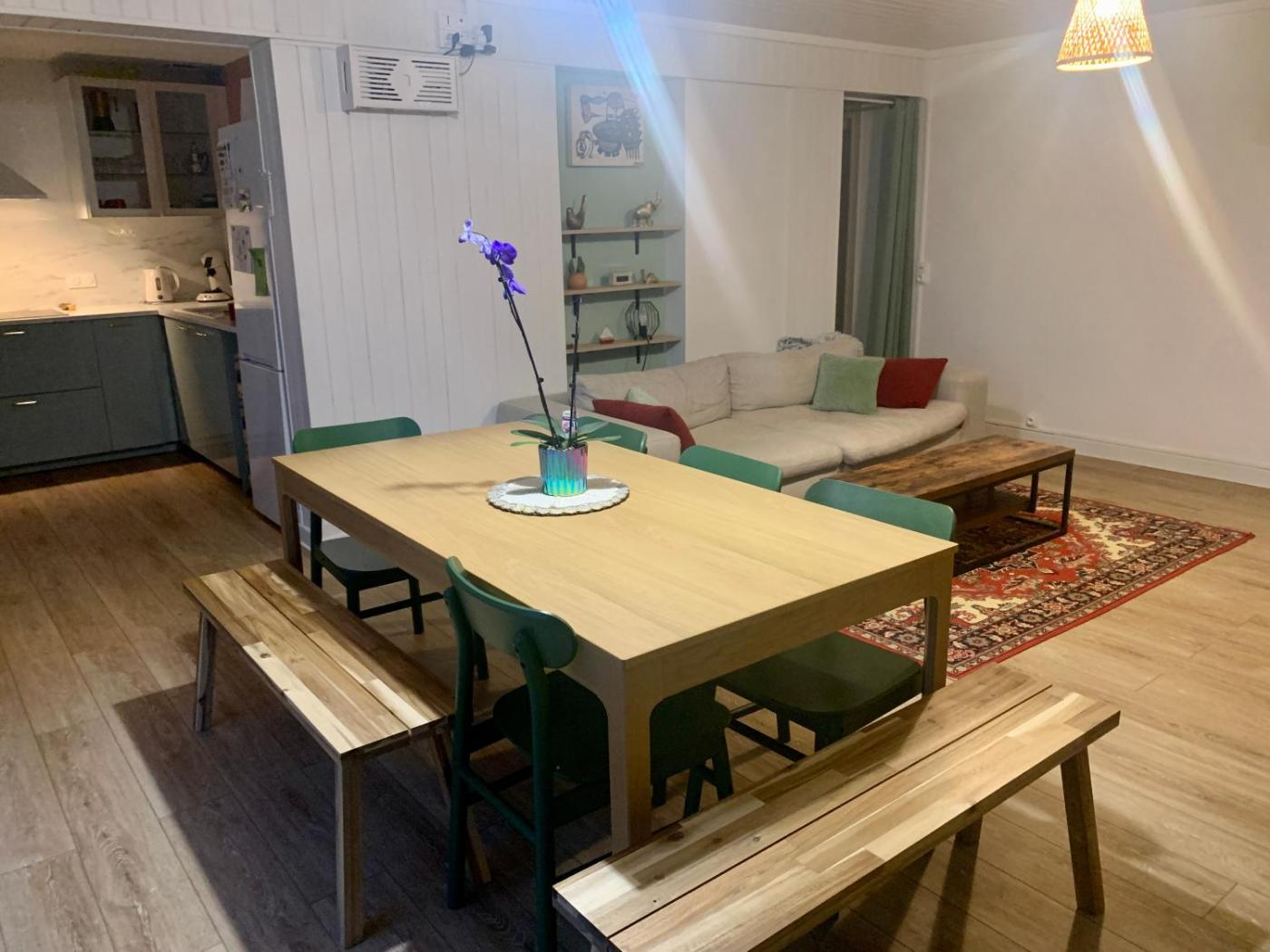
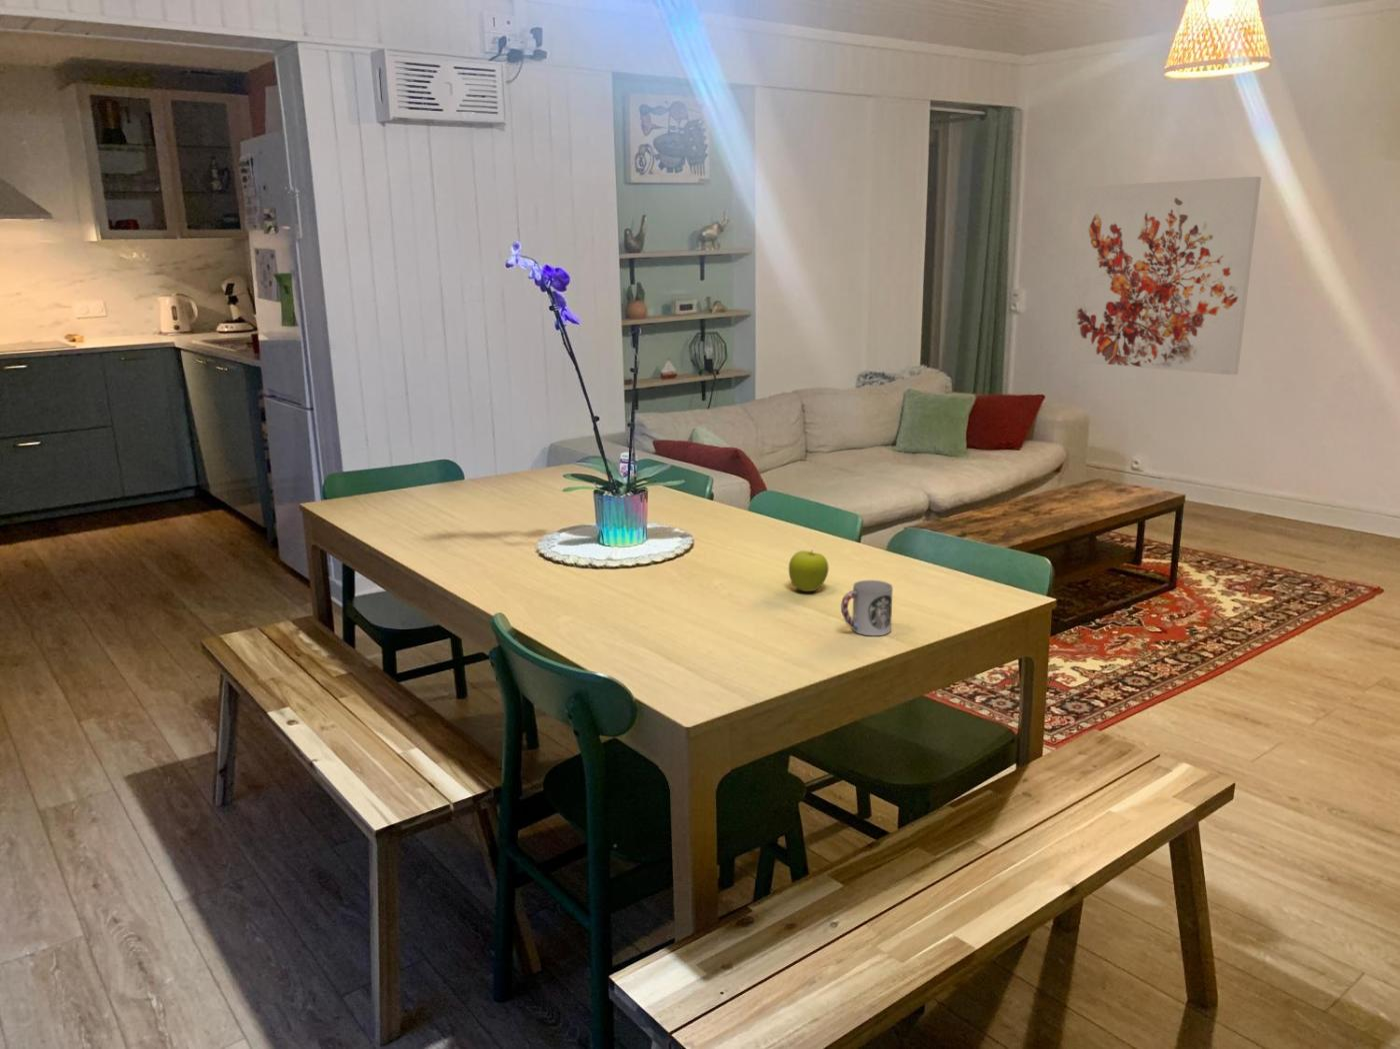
+ wall art (1156, 277)
+ cup (865, 608)
+ fruit (808, 571)
